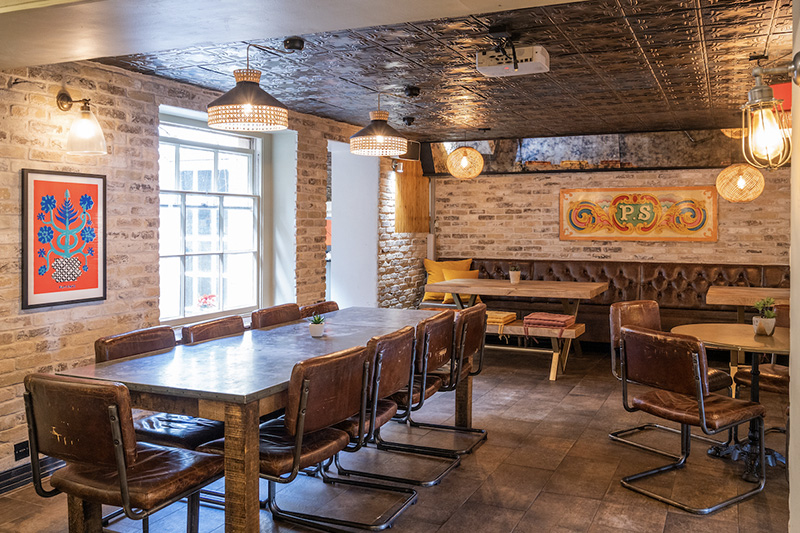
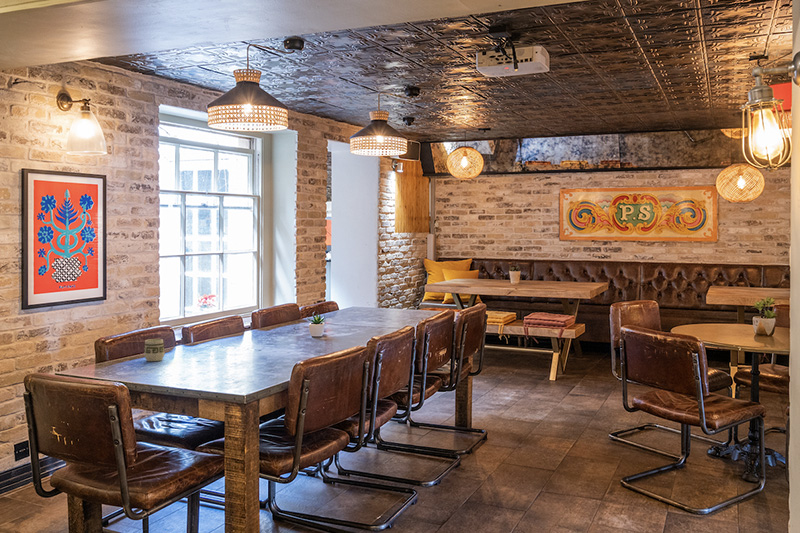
+ cup (154, 350)
